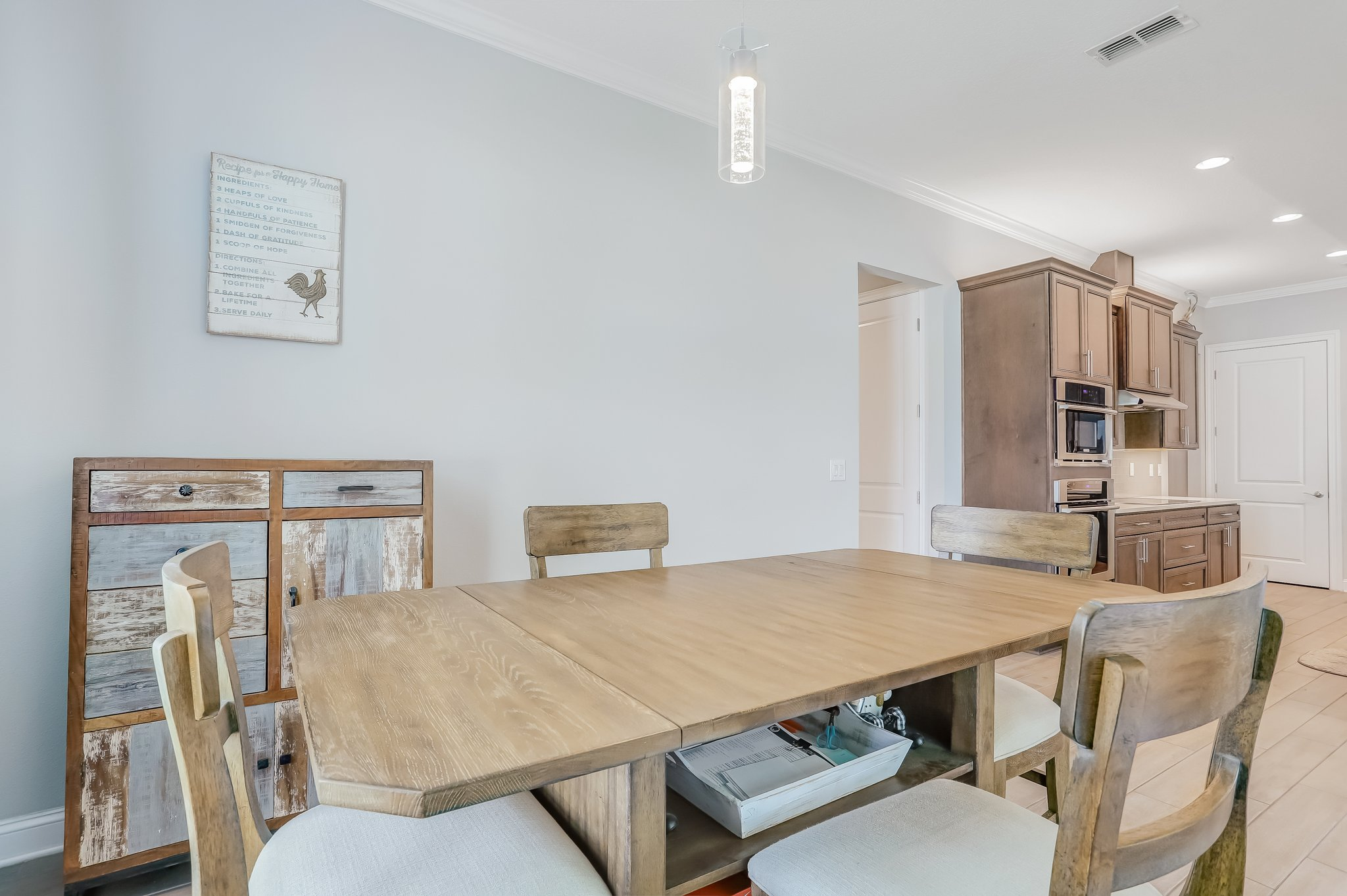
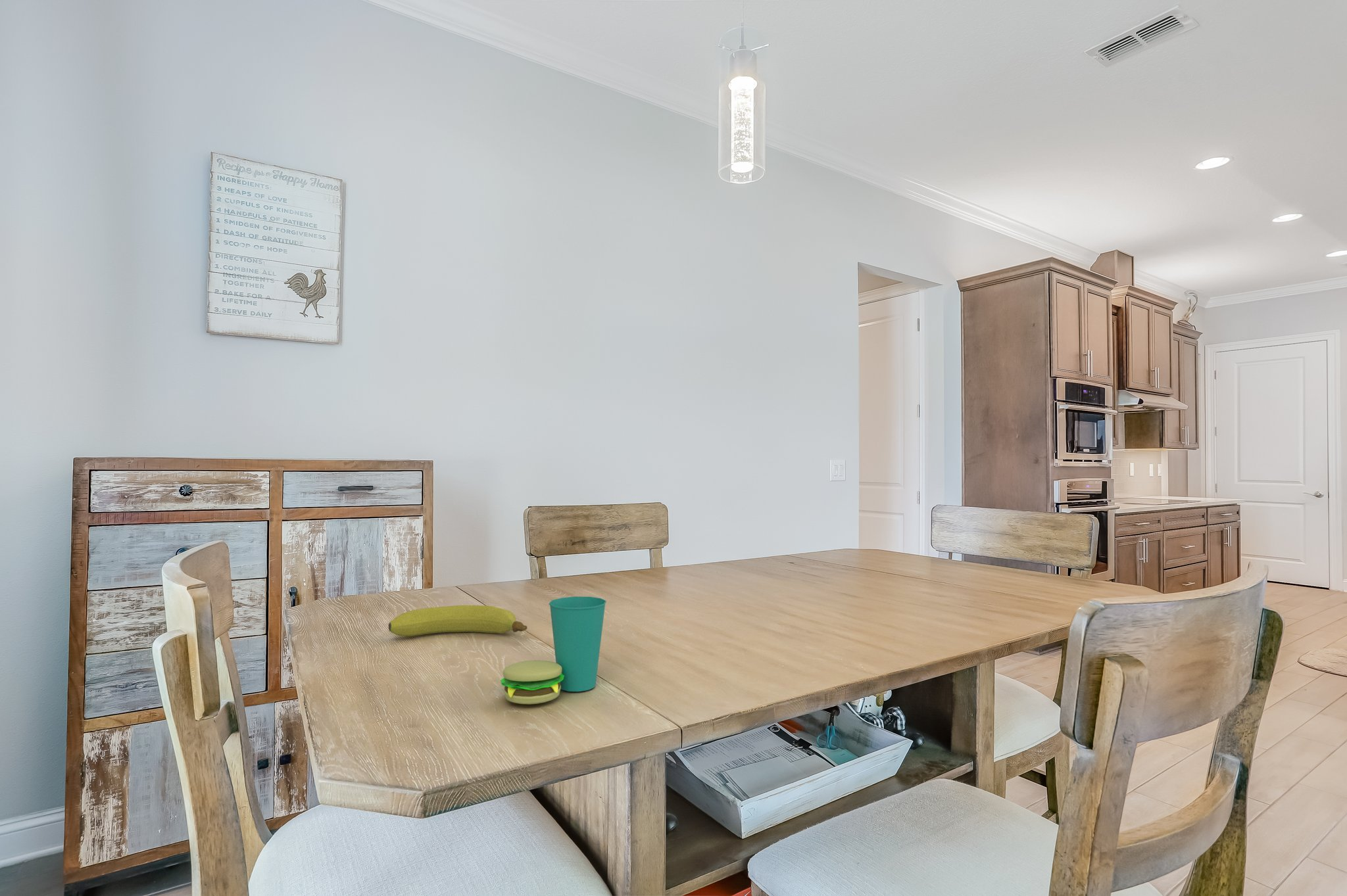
+ fruit (457, 624)
+ cup (555, 648)
